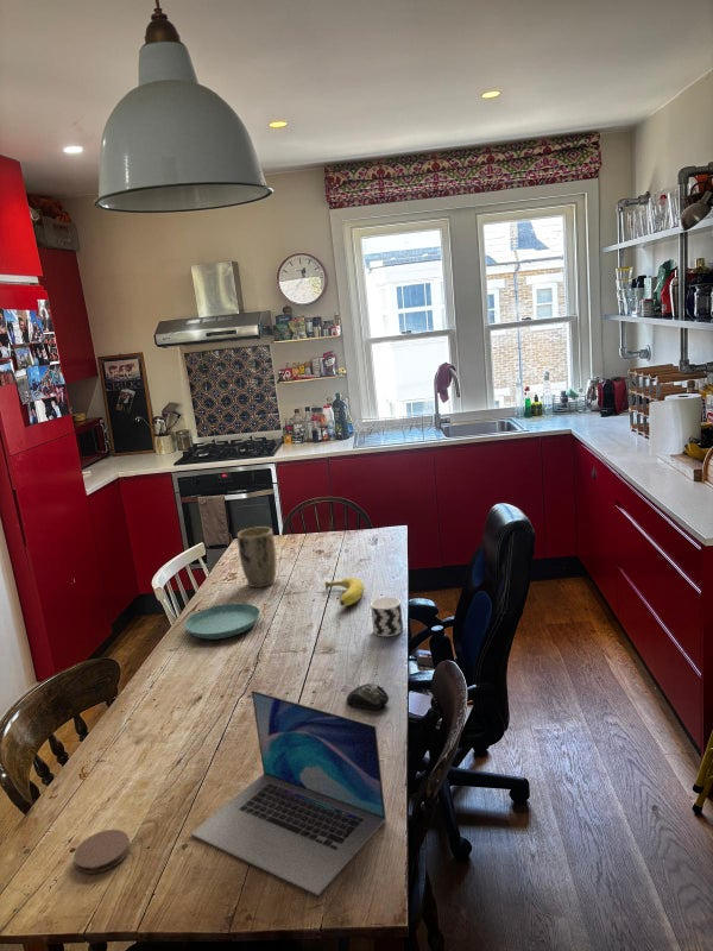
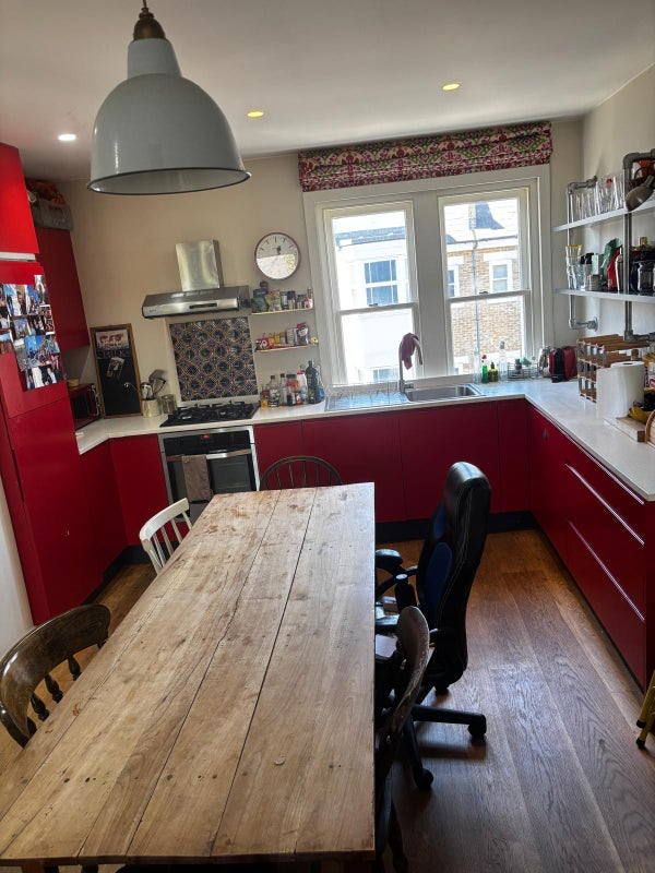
- saucer (222, 622)
- fruit (342, 586)
- coaster (101, 850)
- cup (386, 615)
- plant pot (258, 558)
- computer mouse (366, 694)
- laptop (280, 781)
